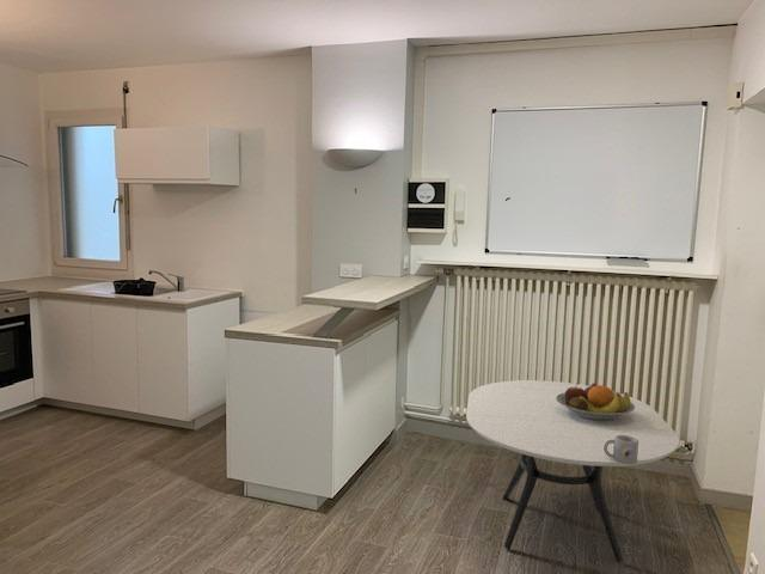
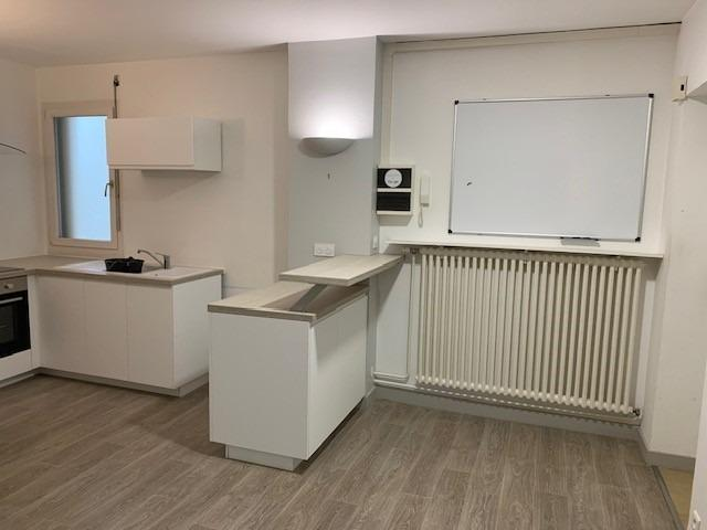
- dining table (556, 475)
- mug (620, 448)
- fruit bowl (594, 398)
